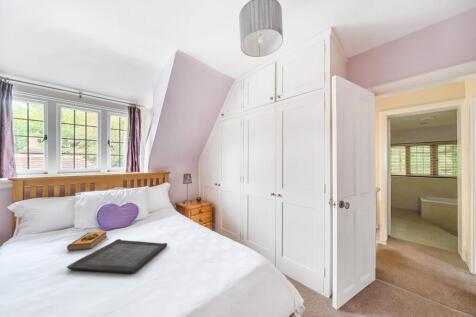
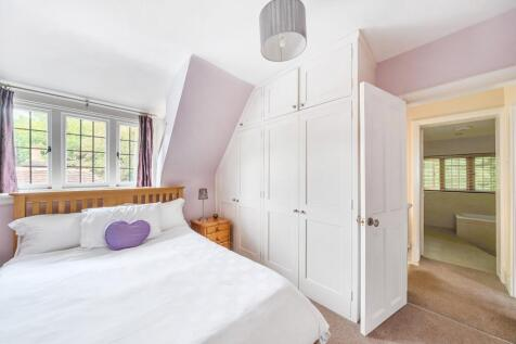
- serving tray (123, 254)
- hardback book (88, 240)
